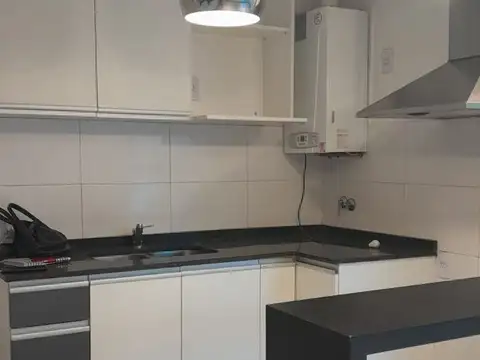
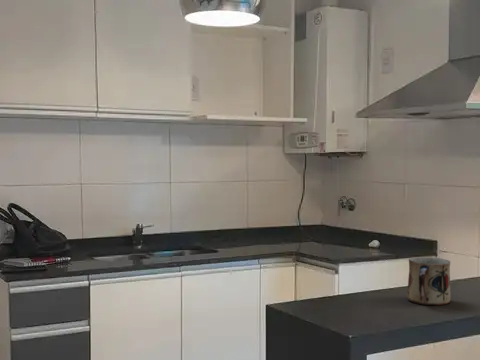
+ mug (428, 280)
